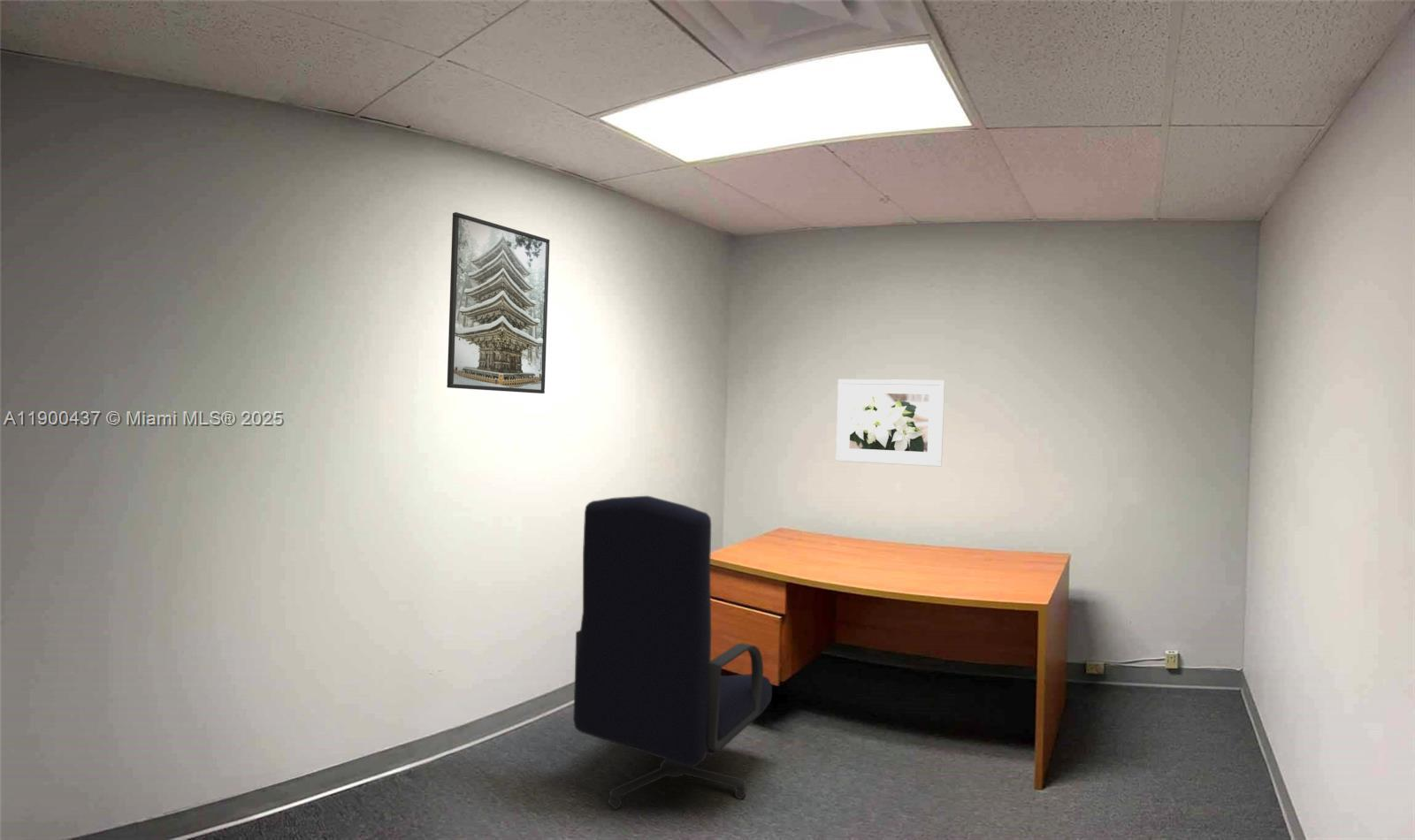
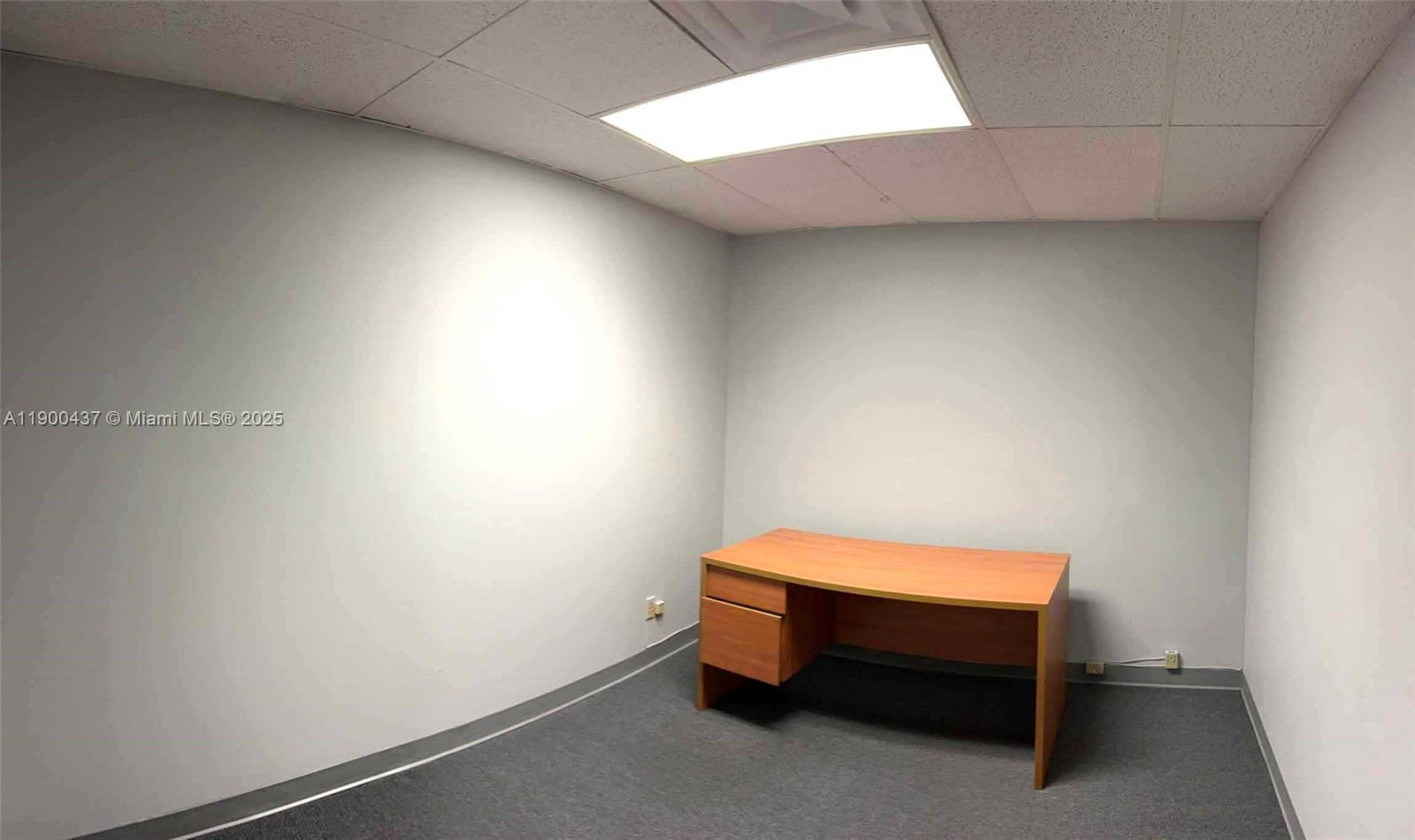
- office chair (678, 636)
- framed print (501, 309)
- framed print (888, 422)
